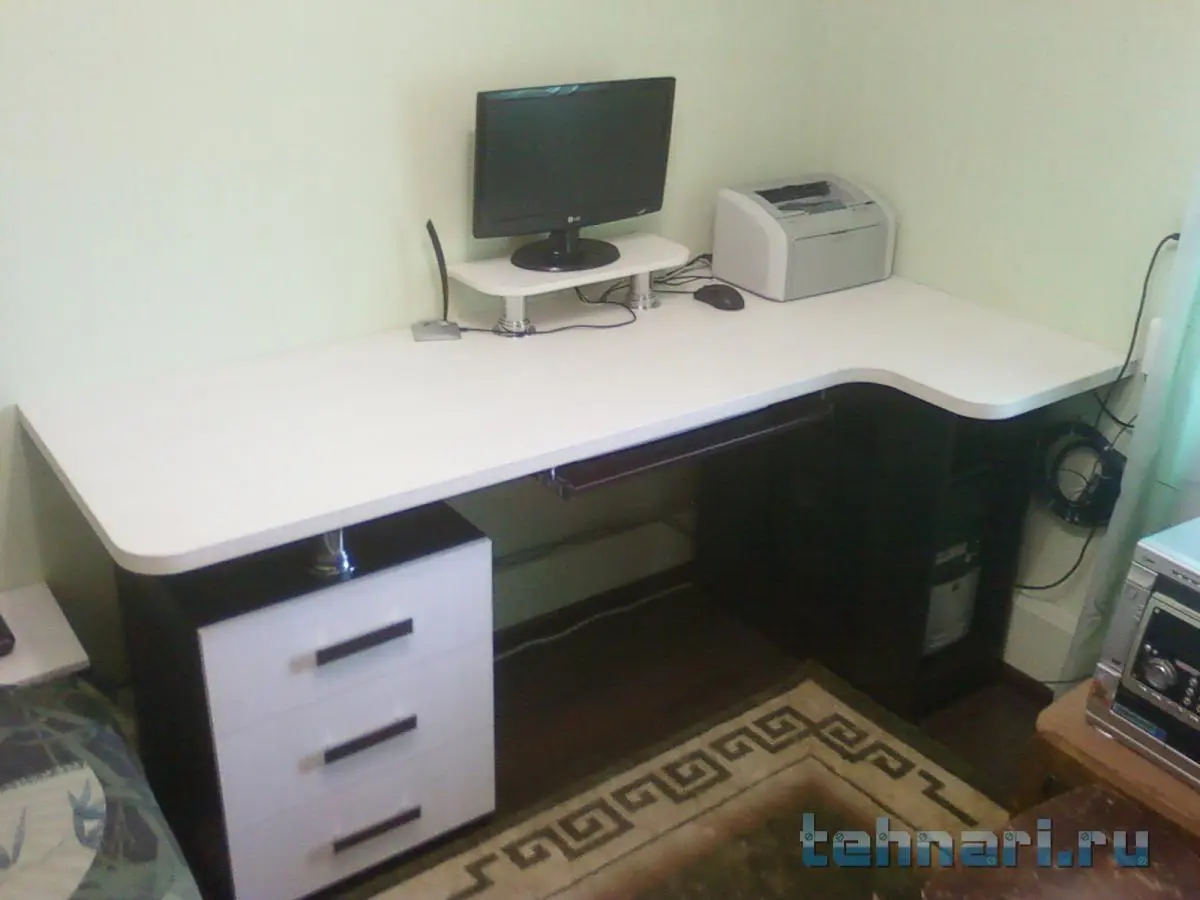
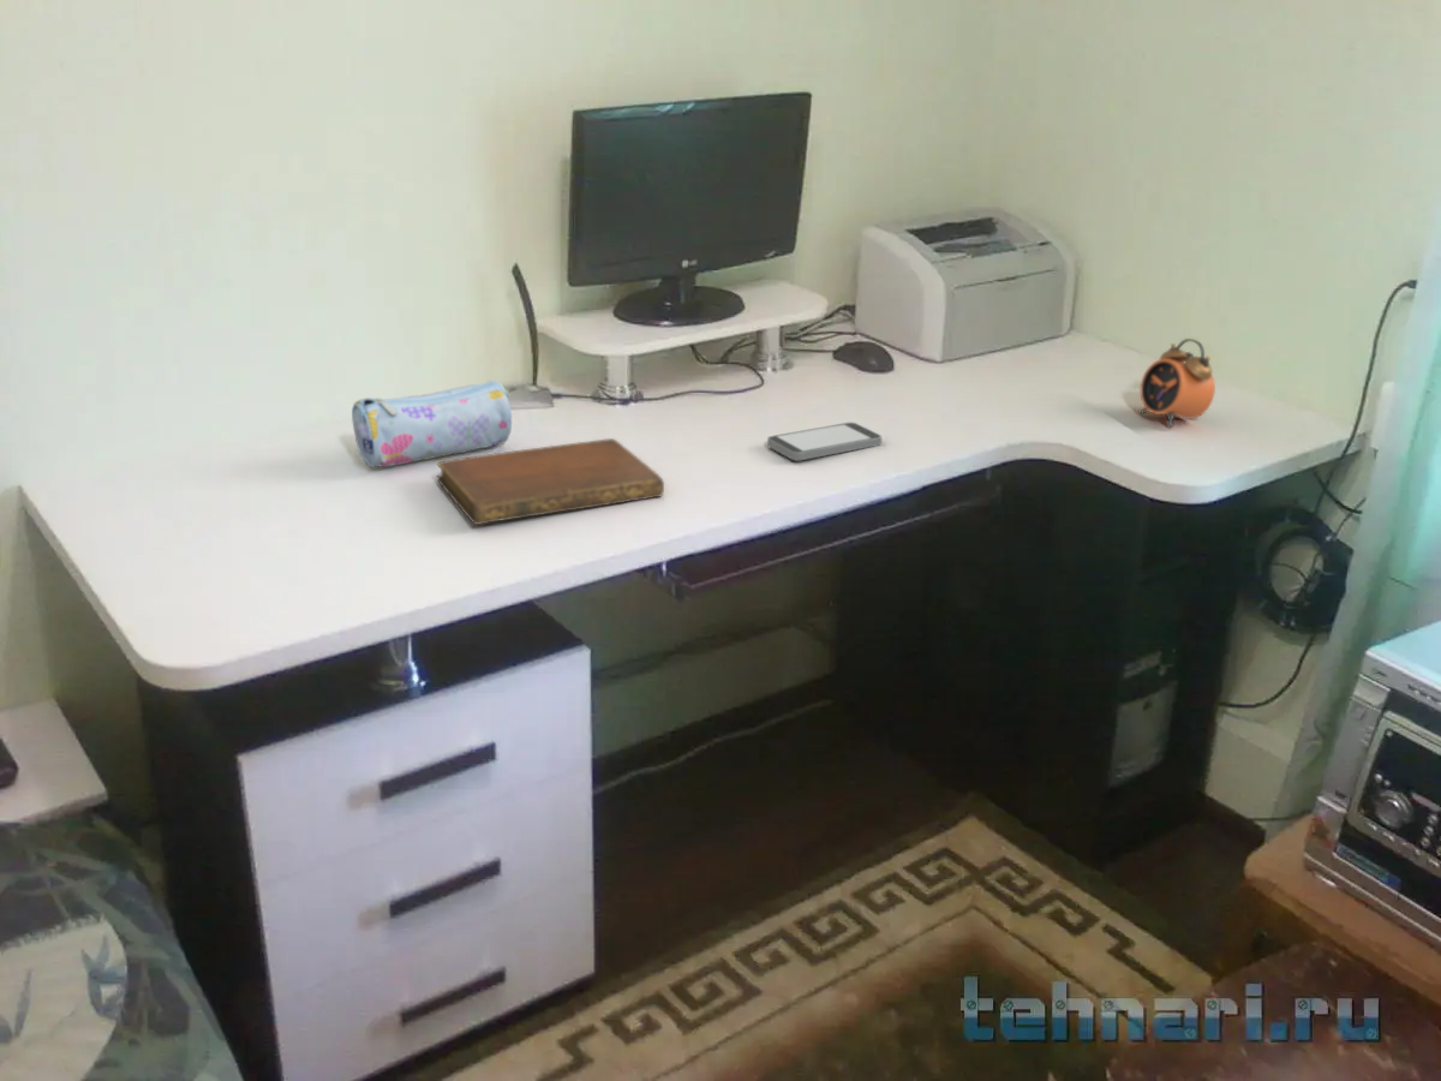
+ pencil case (431, 420)
+ alarm clock (1178, 380)
+ notebook (549, 478)
+ smartphone (824, 440)
